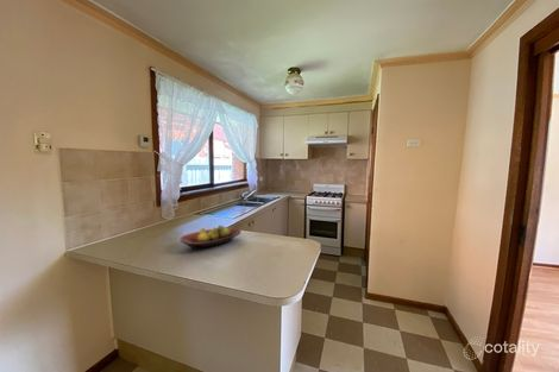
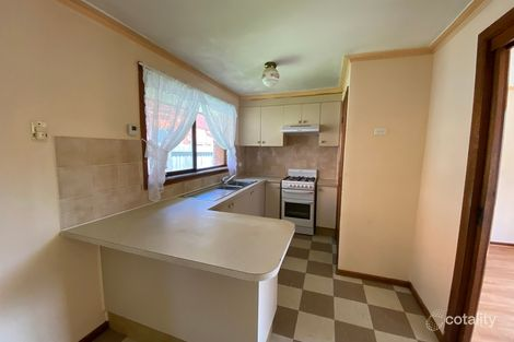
- fruit bowl (212, 234)
